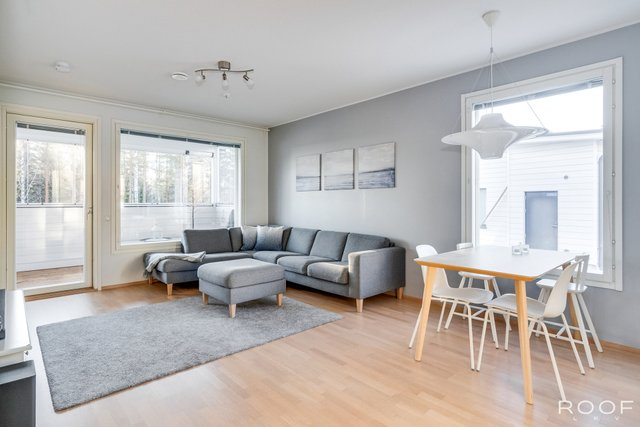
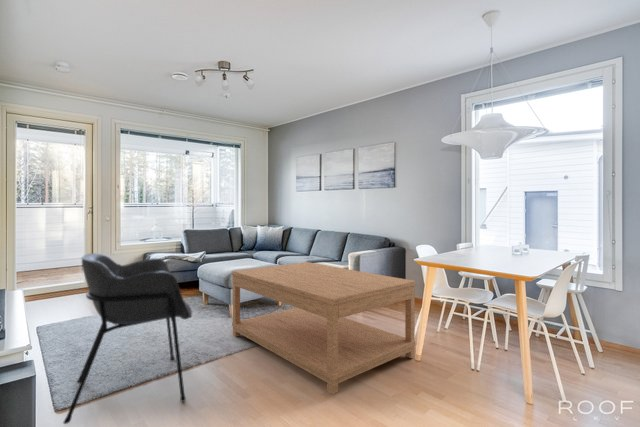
+ armchair (135, 320)
+ coffee table (316, 310)
